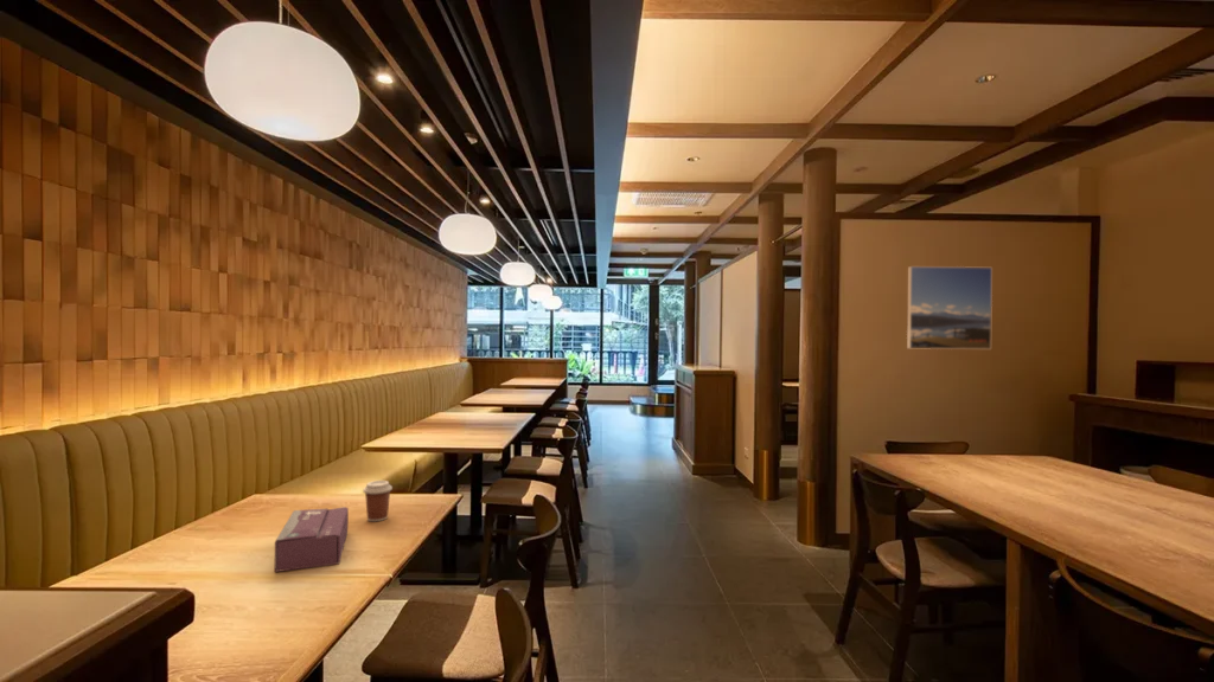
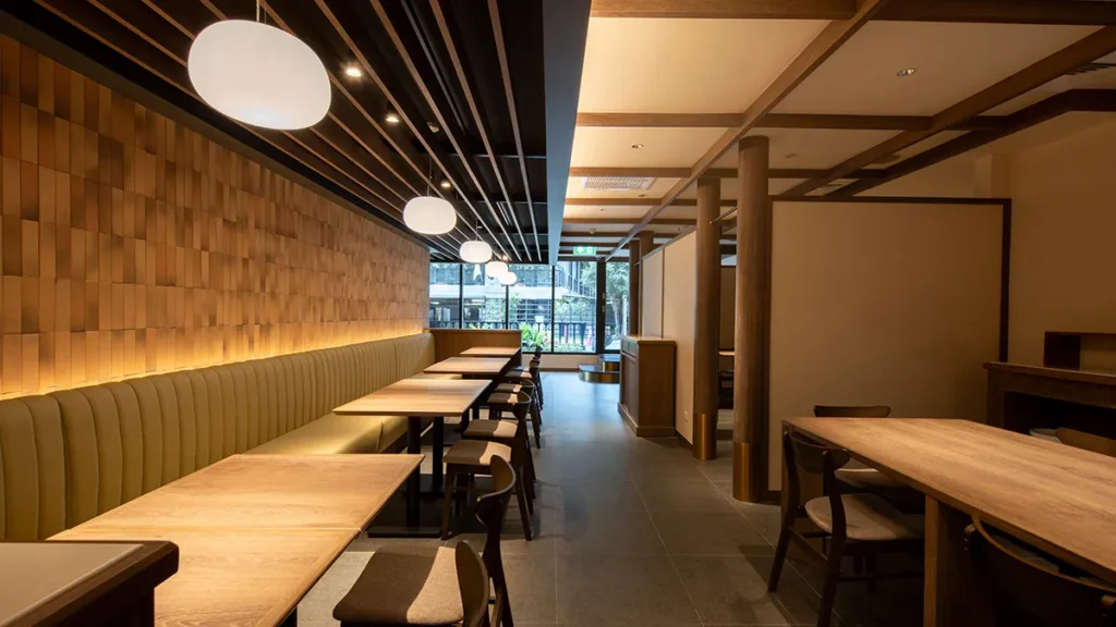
- coffee cup (377, 500)
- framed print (950, 308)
- tissue box (314, 535)
